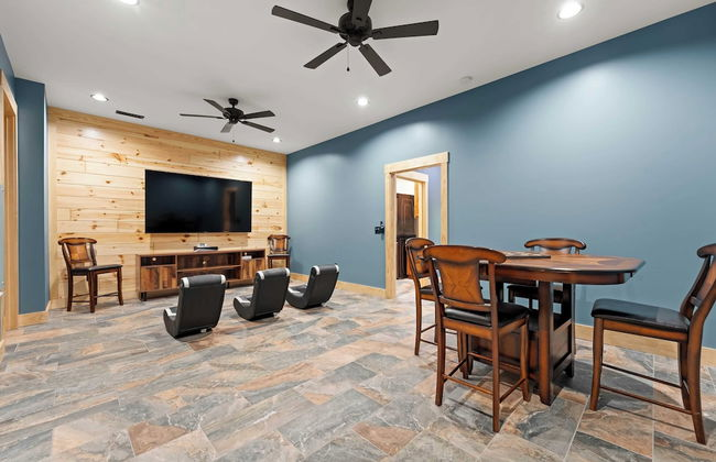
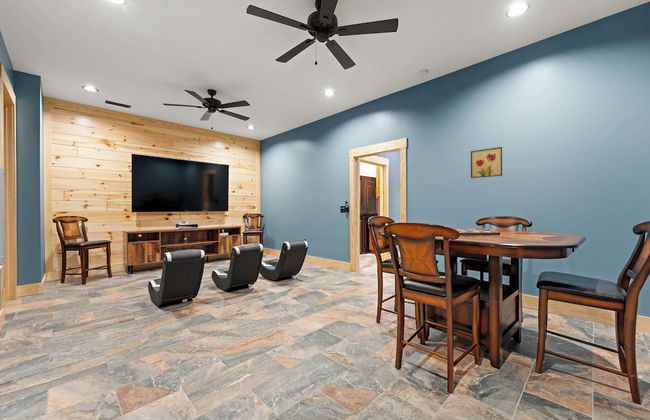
+ wall art (486, 163)
